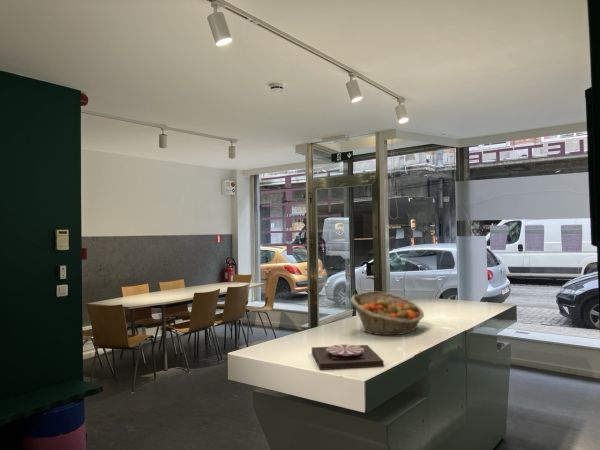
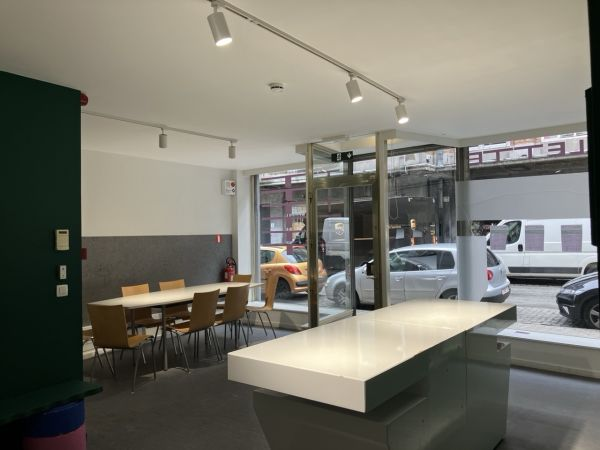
- fruit basket (387, 311)
- plate (345, 354)
